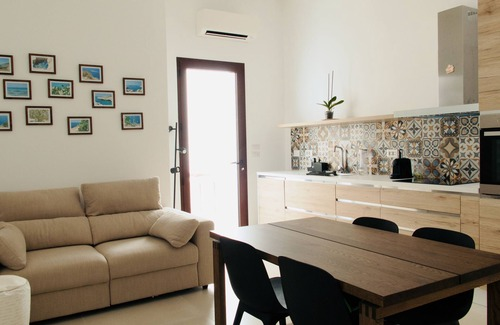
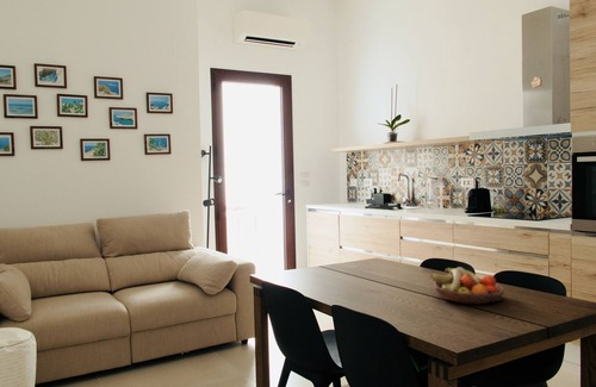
+ fruit bowl (467, 283)
